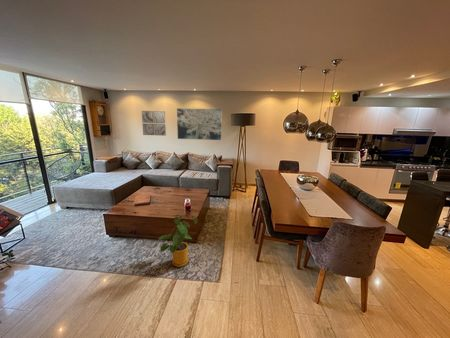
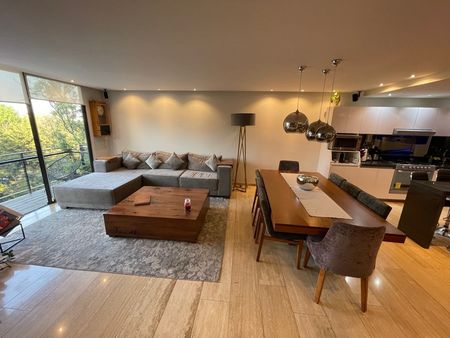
- wall art (153, 122)
- house plant (178, 241)
- wall art (199, 124)
